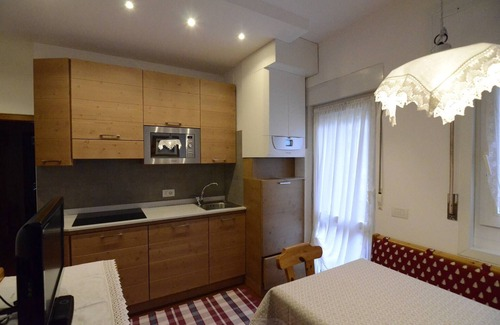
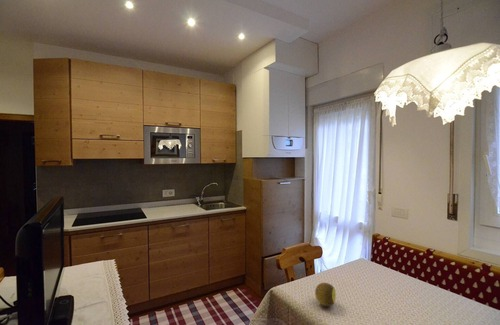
+ fruit (325, 294)
